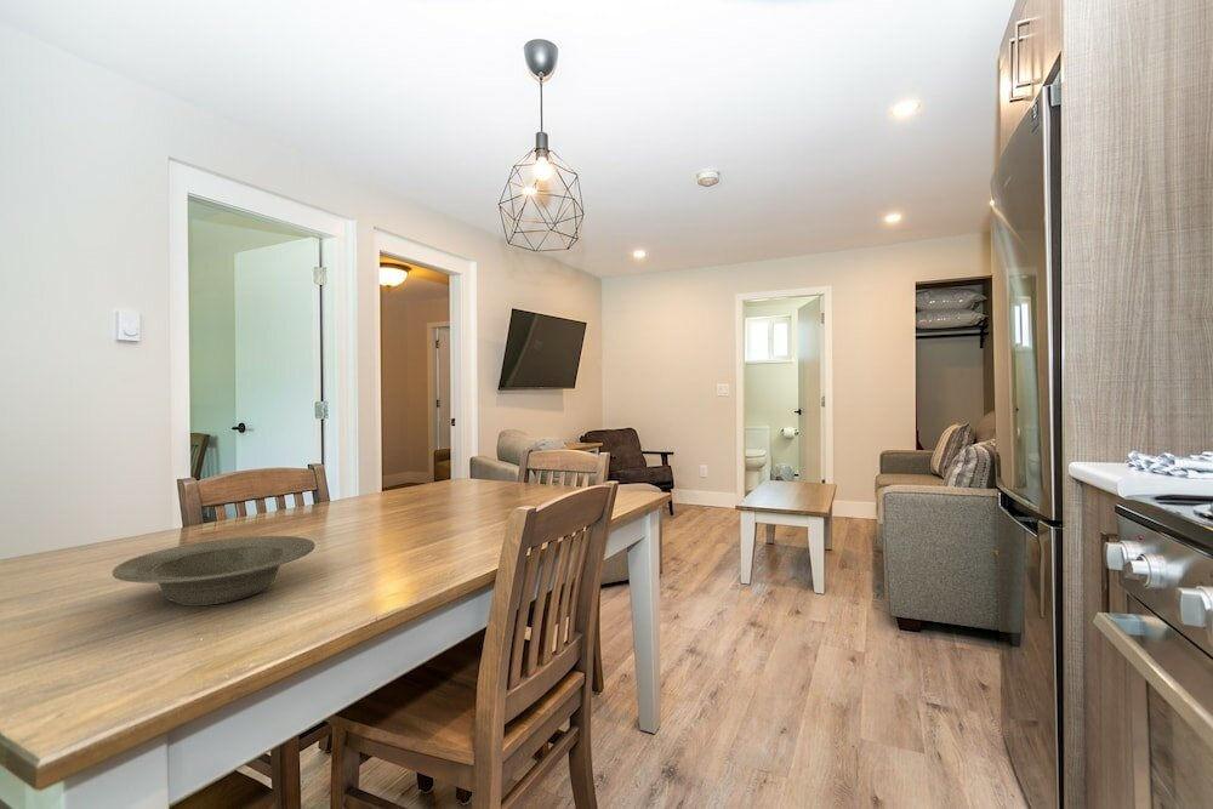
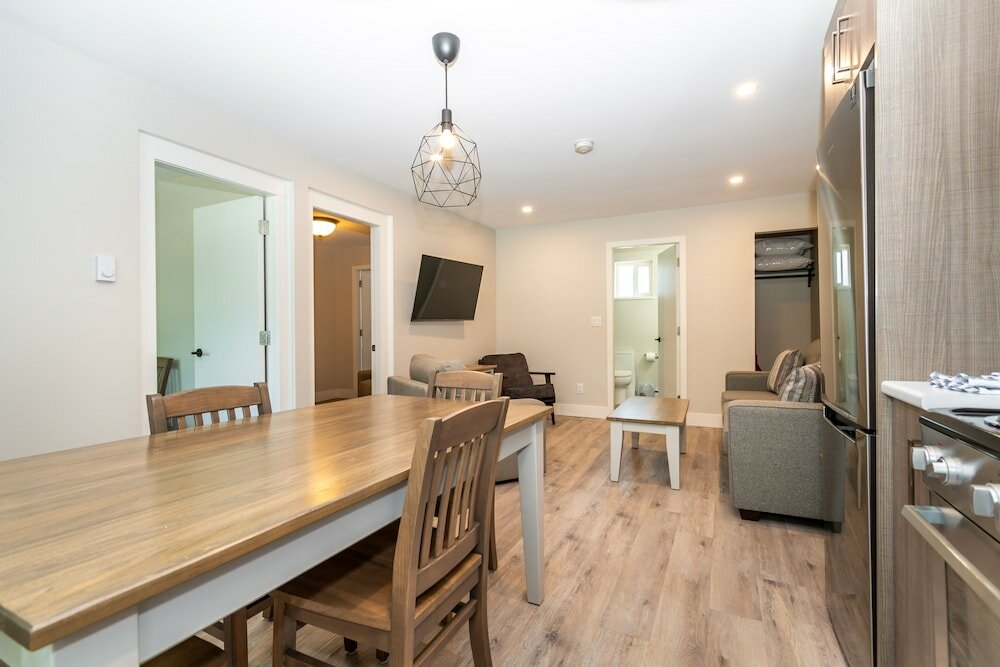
- bowl (222, 572)
